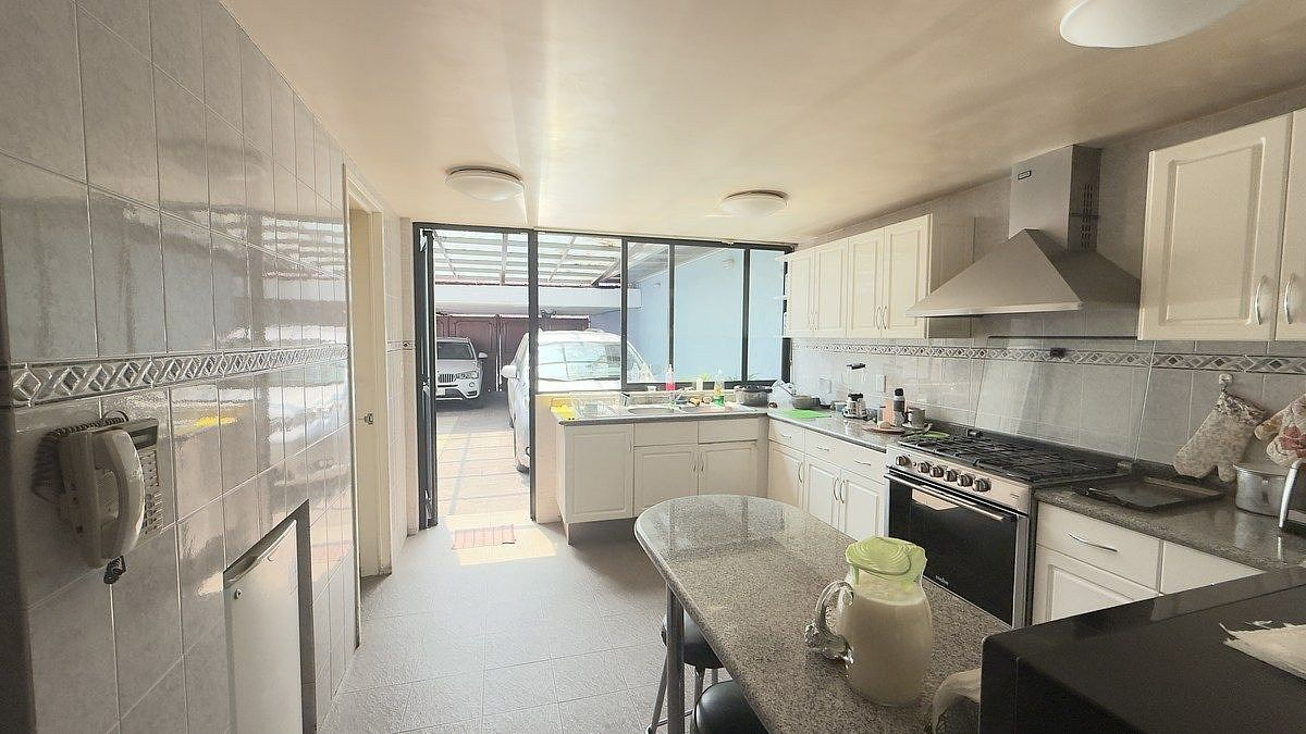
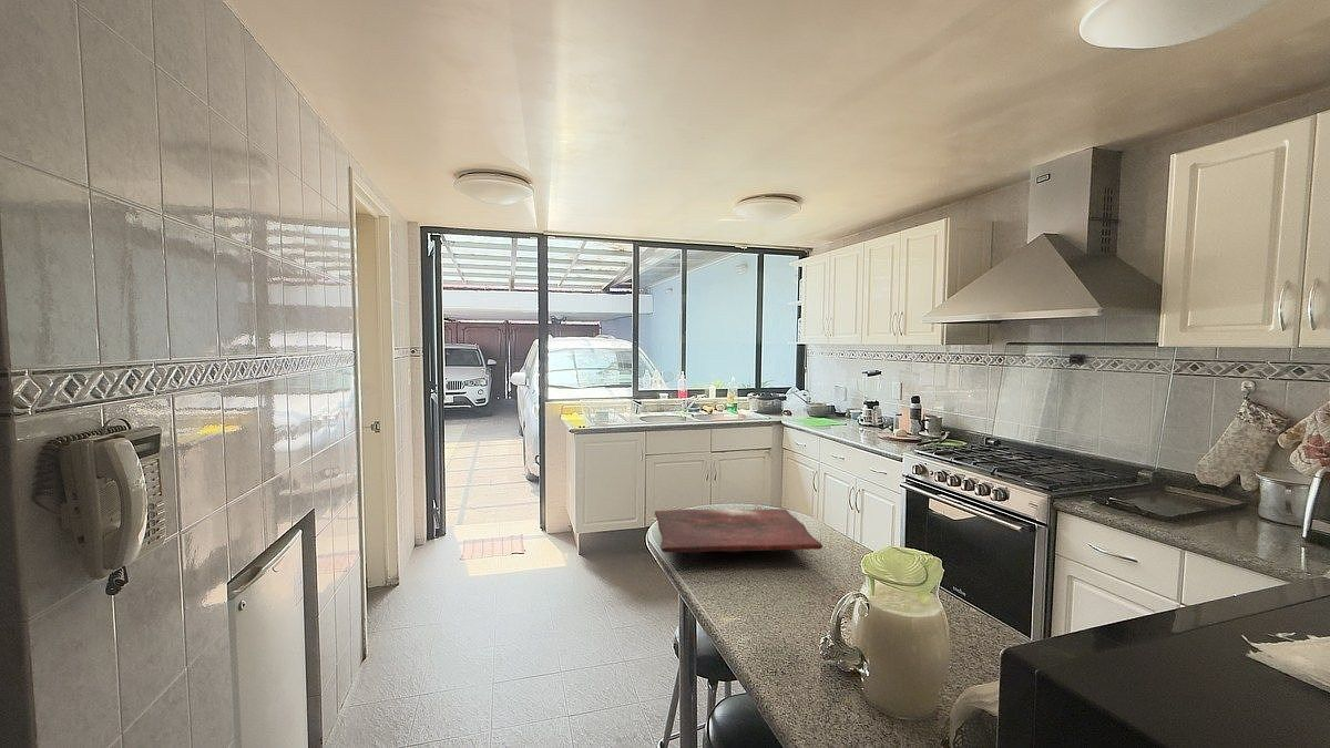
+ cutting board (730, 535)
